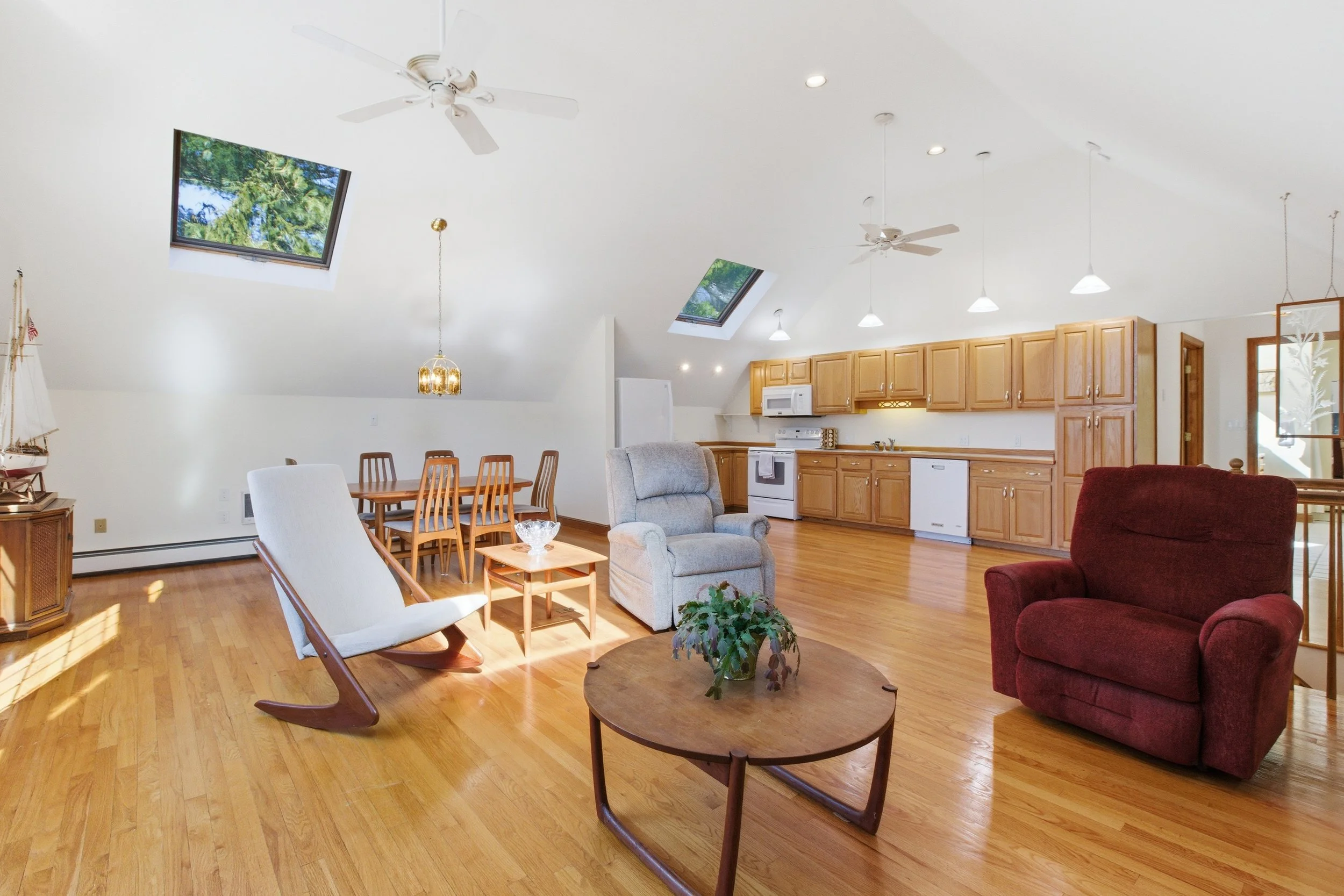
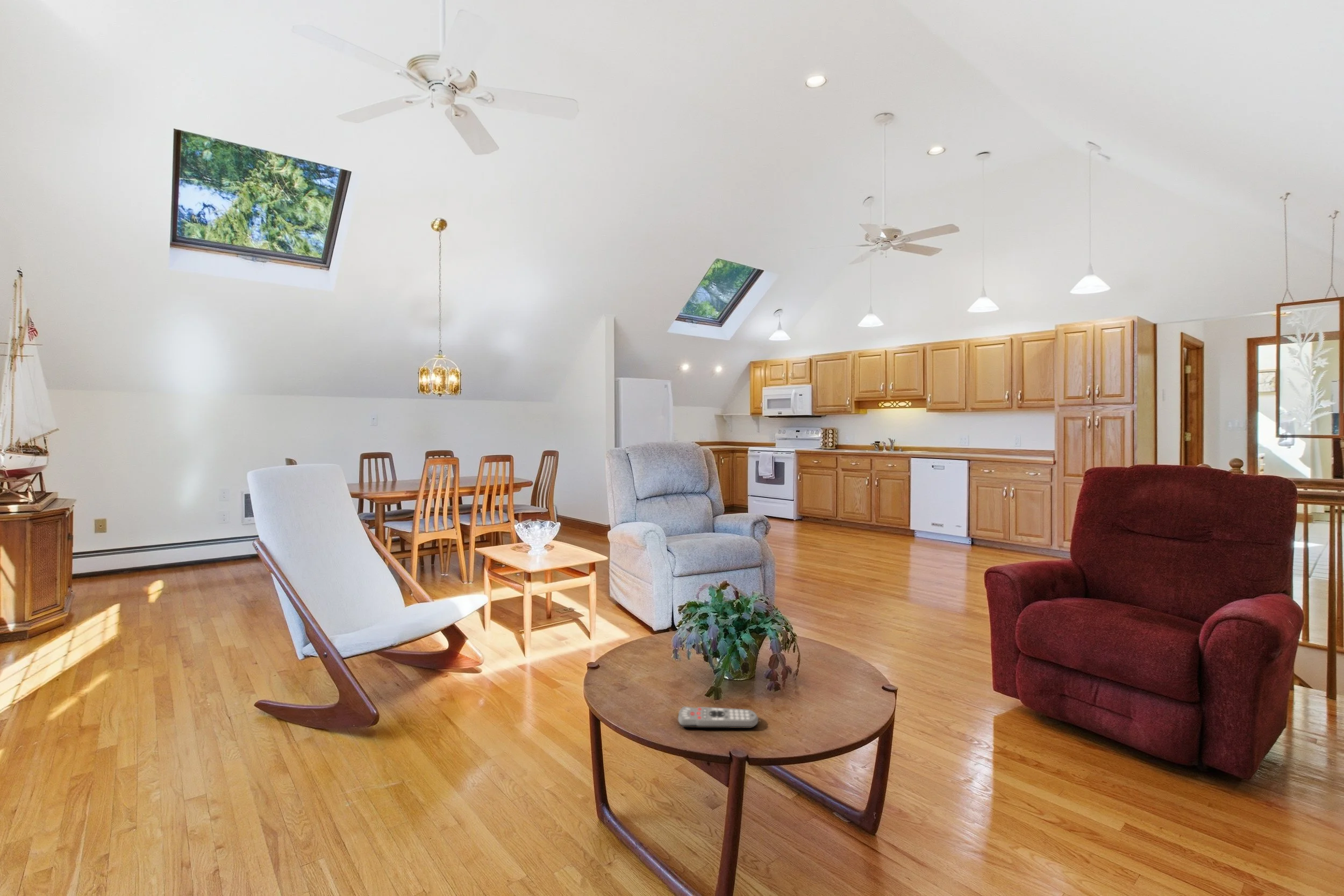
+ remote control (718, 718)
